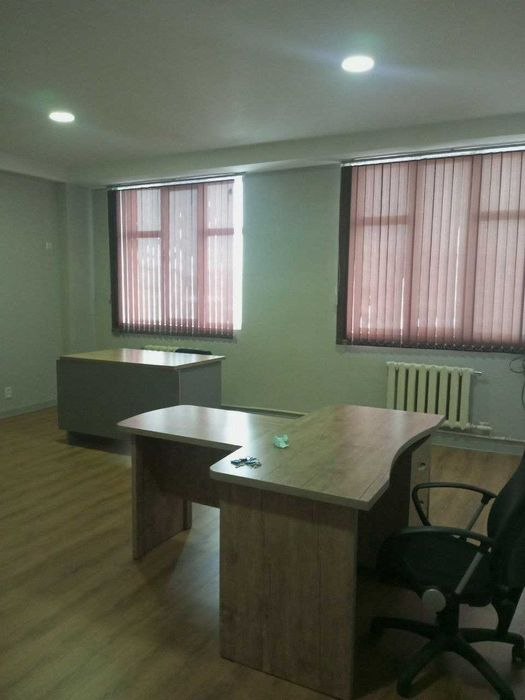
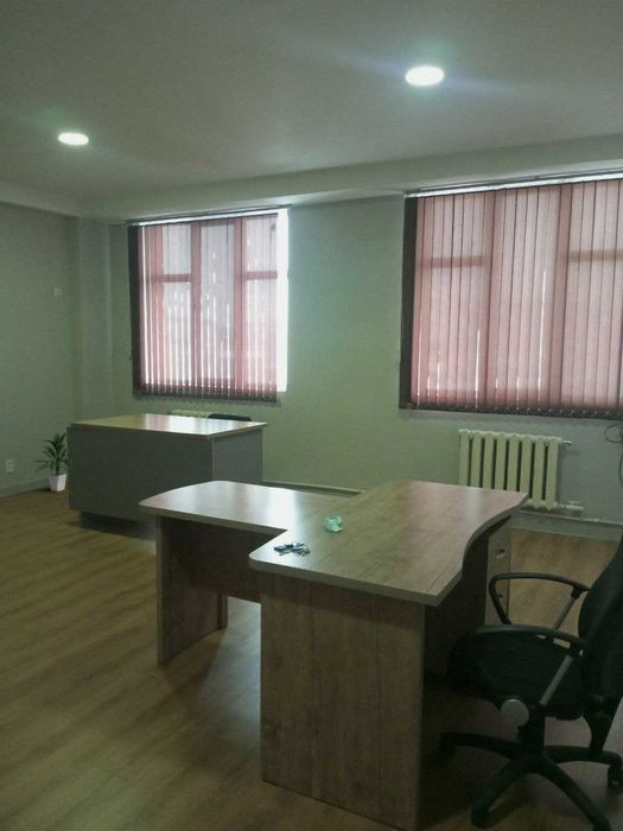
+ indoor plant (57, 461)
